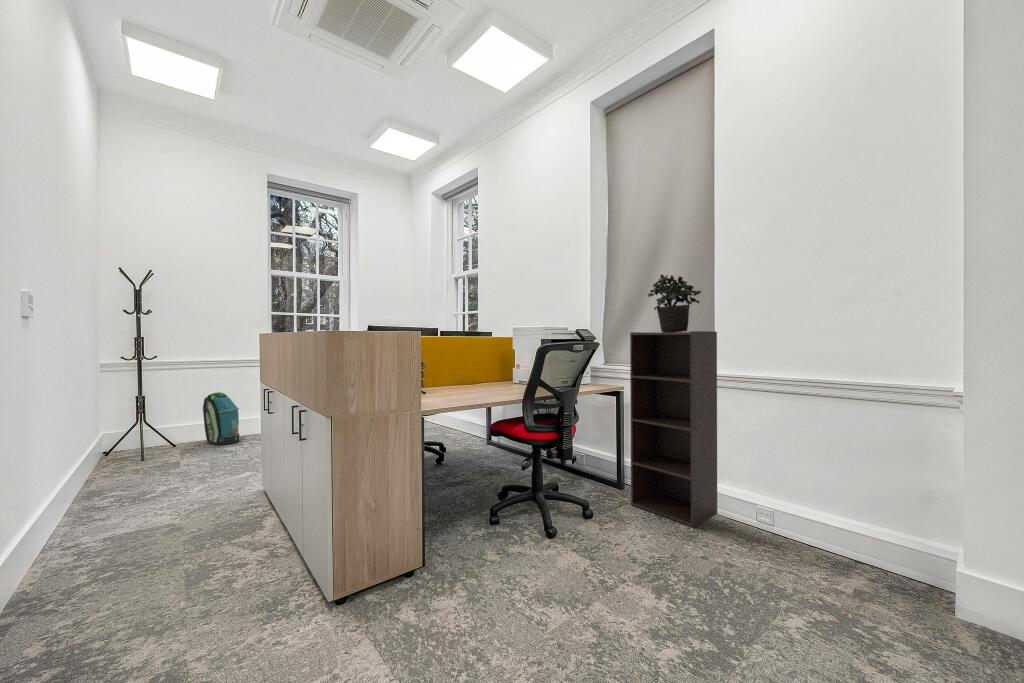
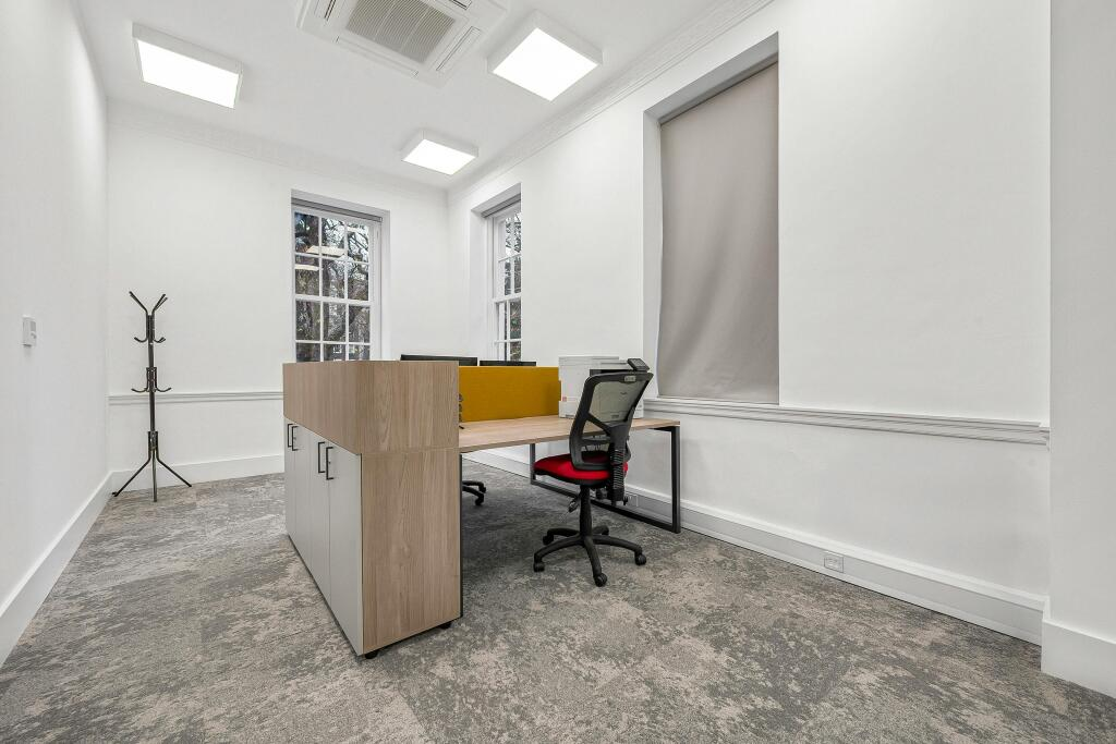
- backpack (221, 417)
- shelf (672, 420)
- potted plant (671, 303)
